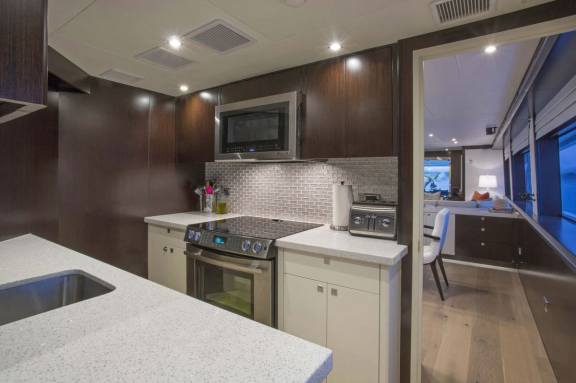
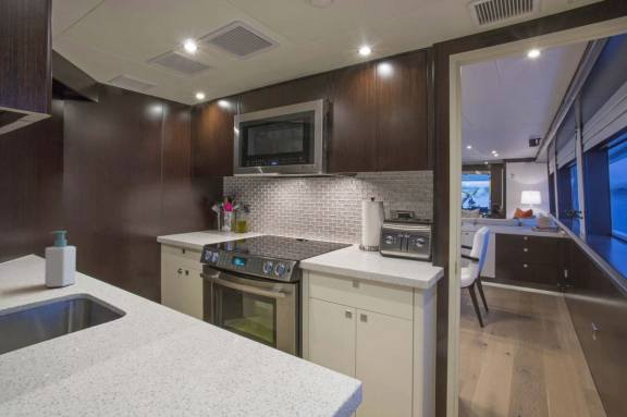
+ soap bottle (60, 257)
